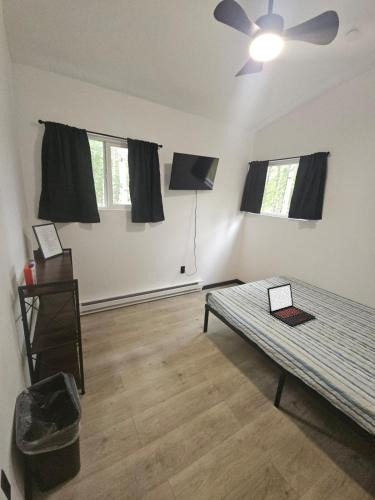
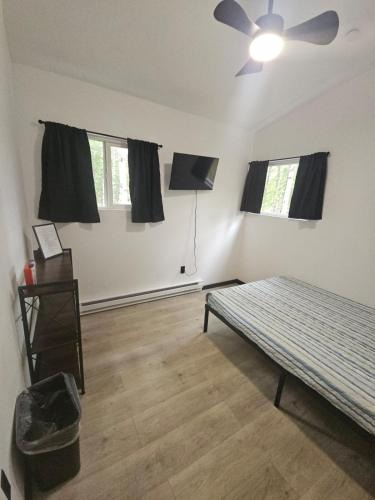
- laptop (291, 302)
